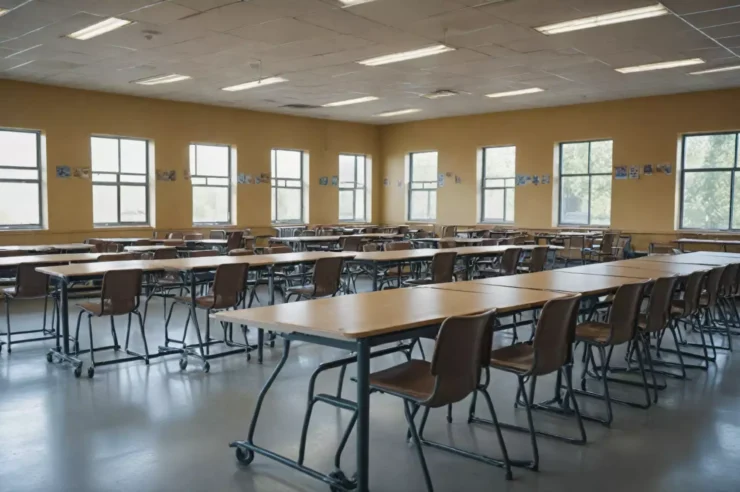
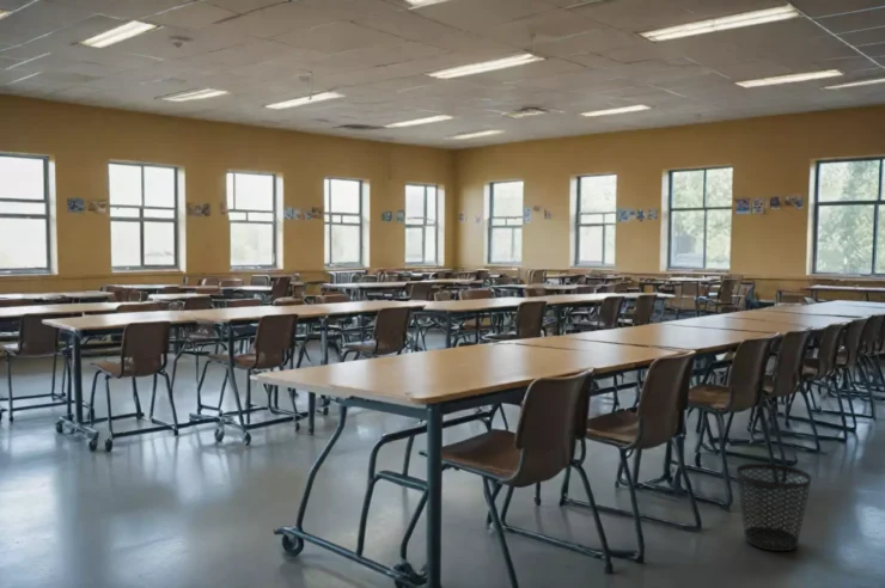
+ wastebasket (771, 507)
